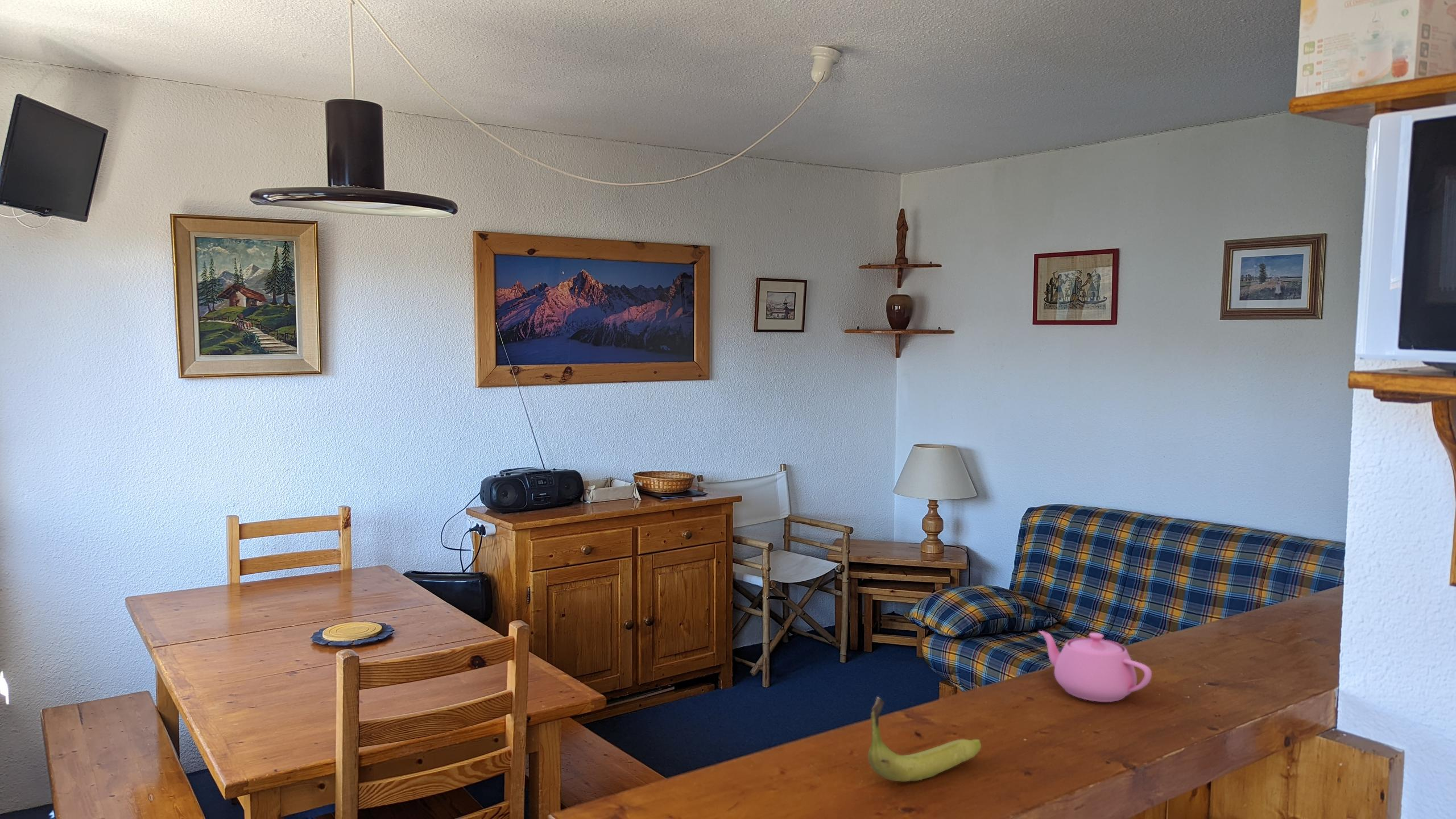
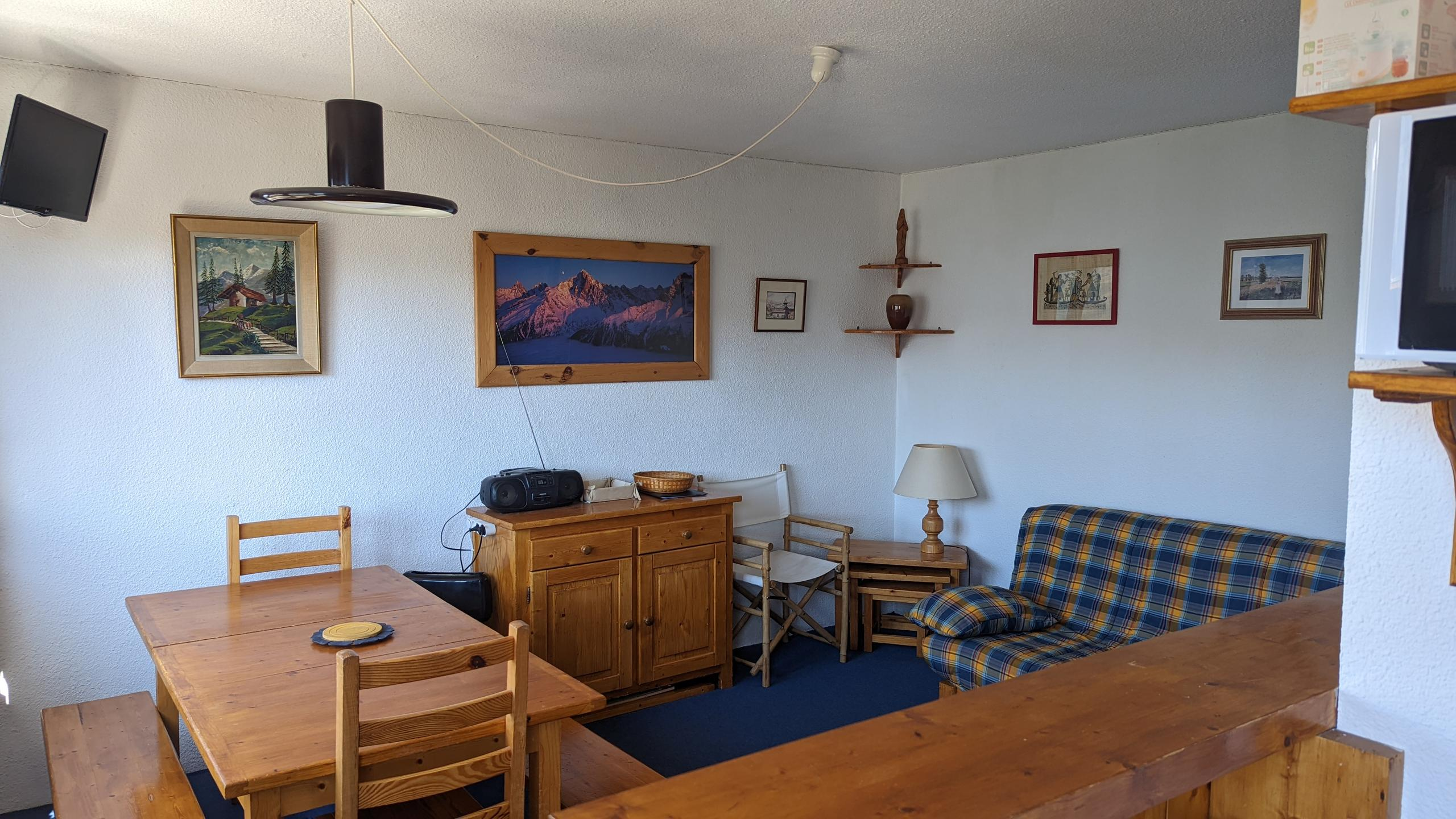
- banana (934, 747)
- teapot (1091, 662)
